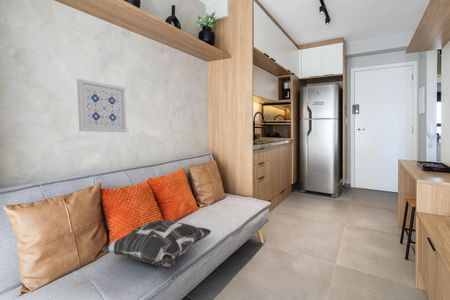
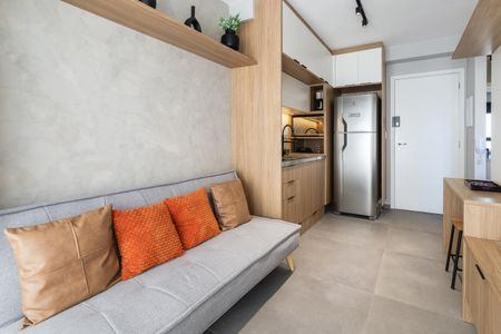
- wall art (103, 107)
- decorative pillow (160, 240)
